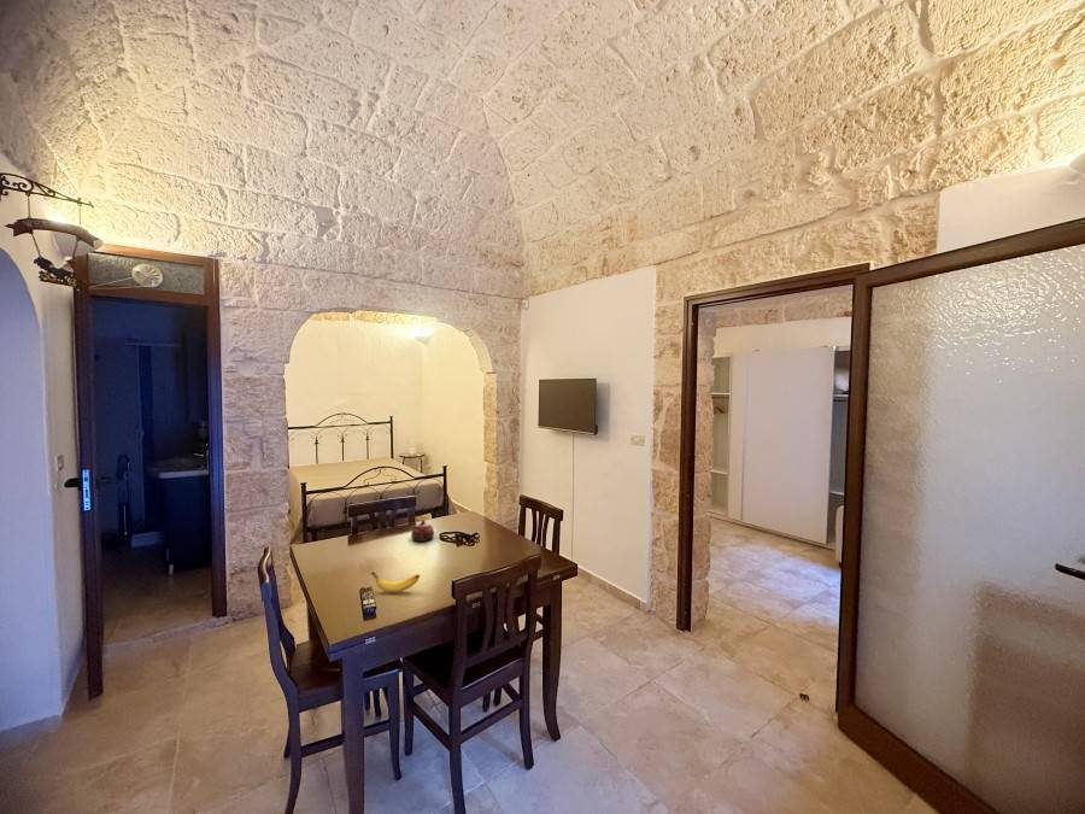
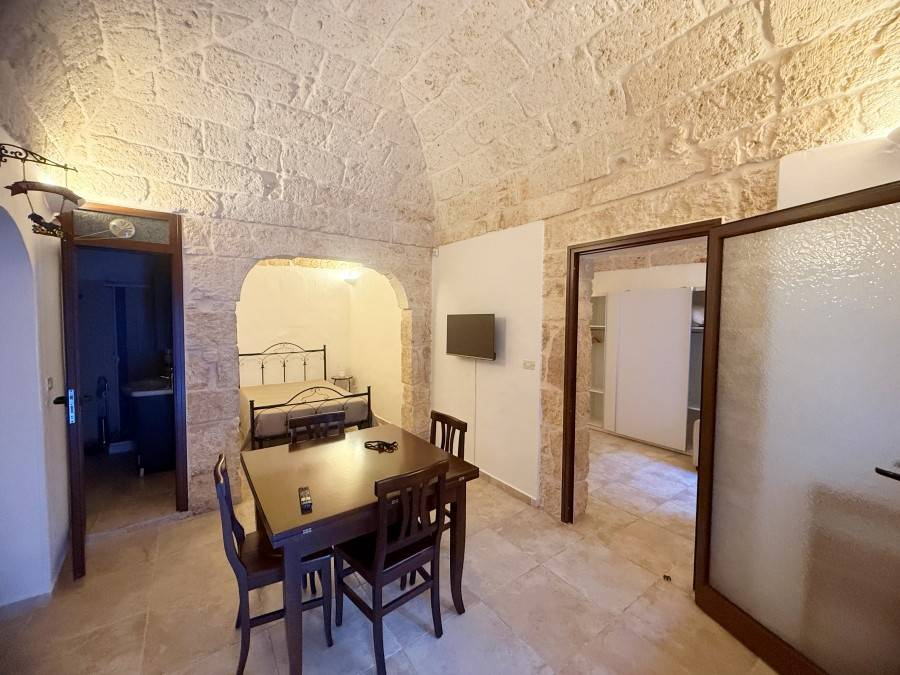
- teapot (422, 529)
- banana (397, 581)
